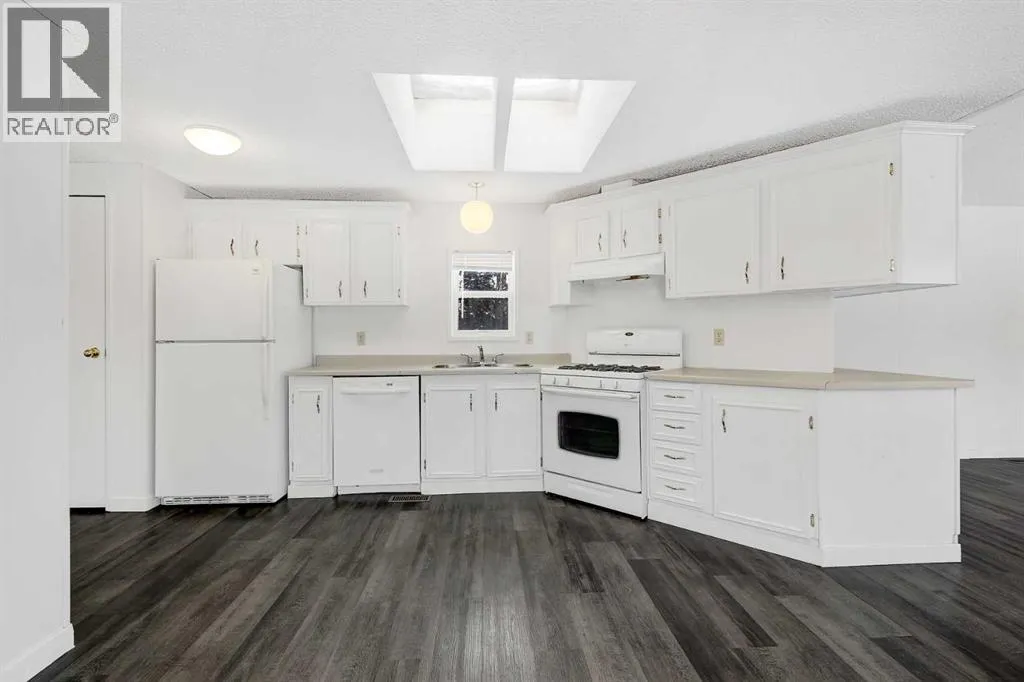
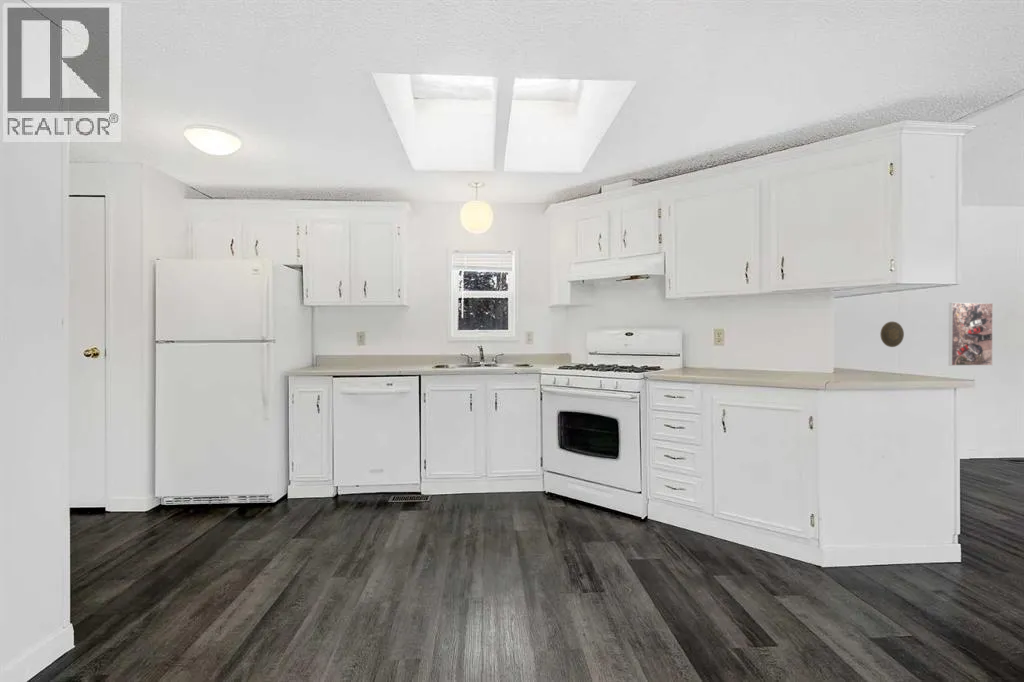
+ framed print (970, 334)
+ decorative plate (893, 334)
